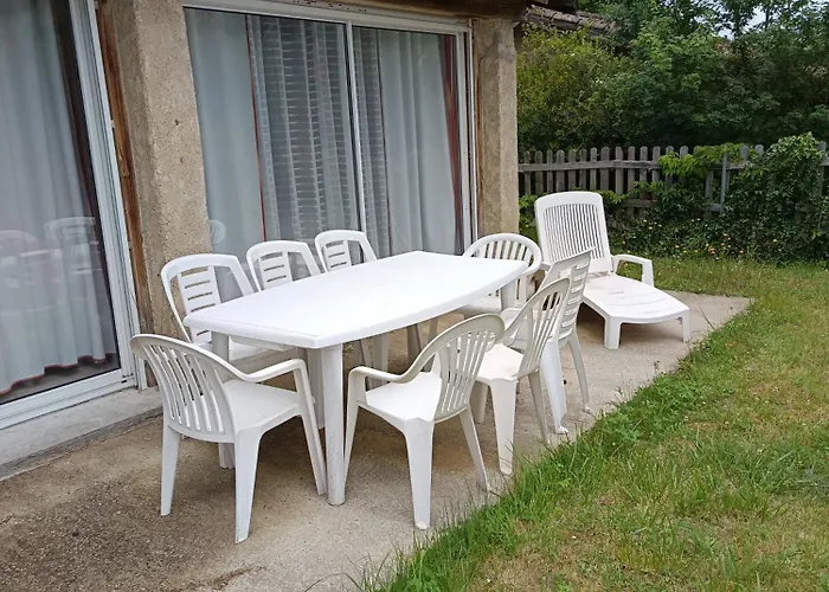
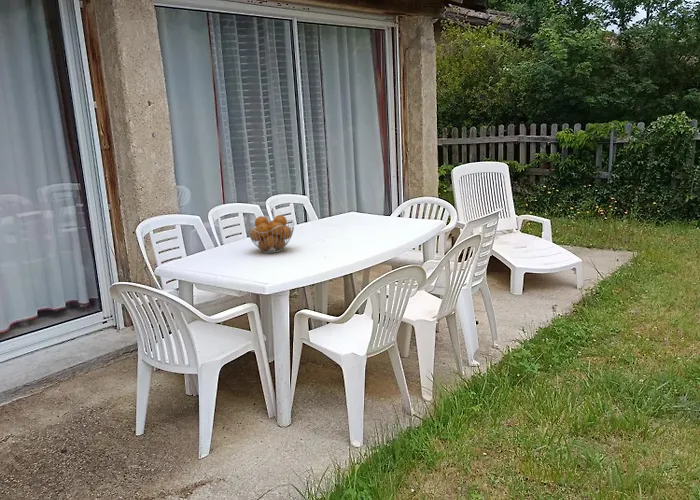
+ fruit basket (270, 233)
